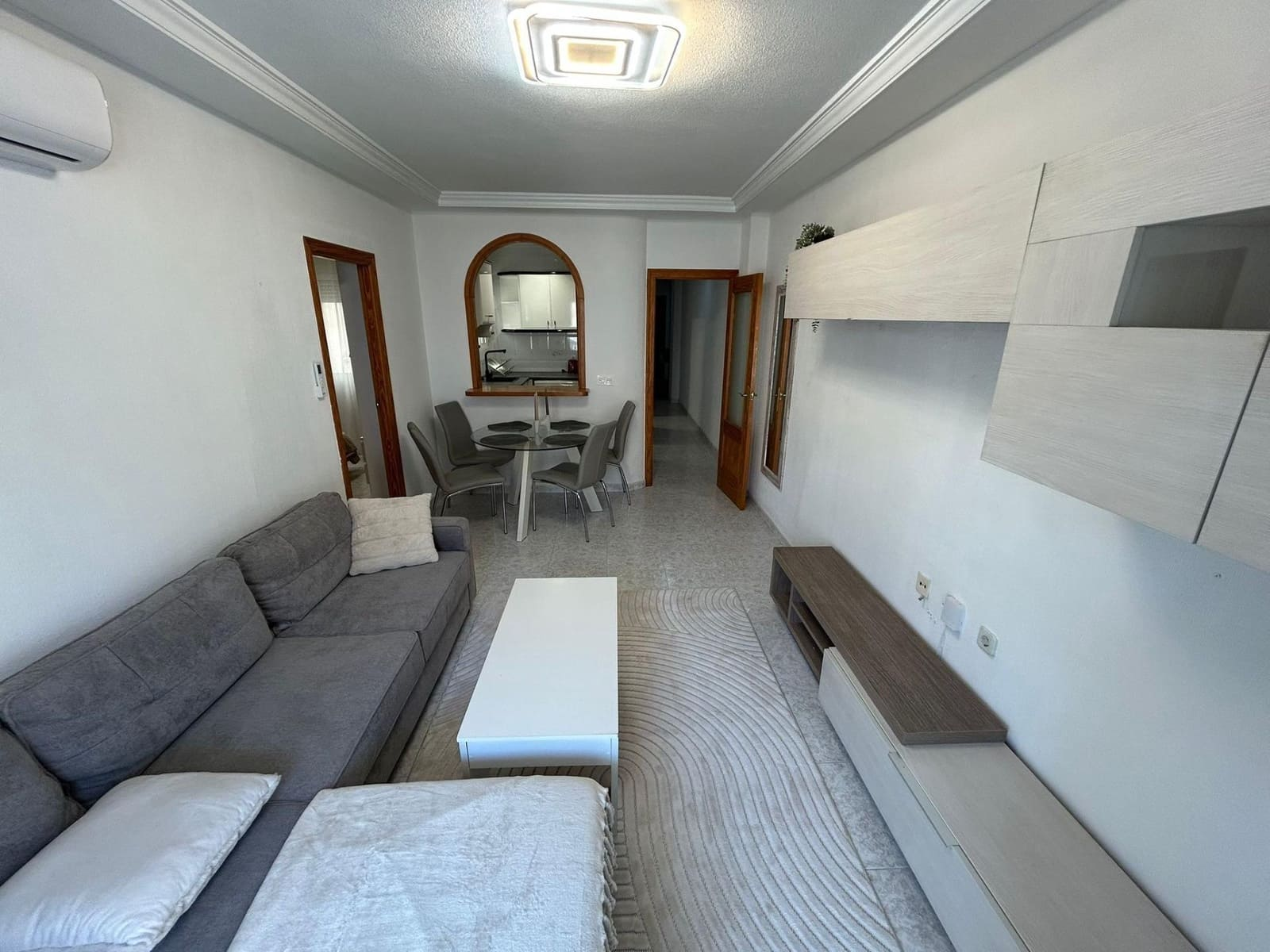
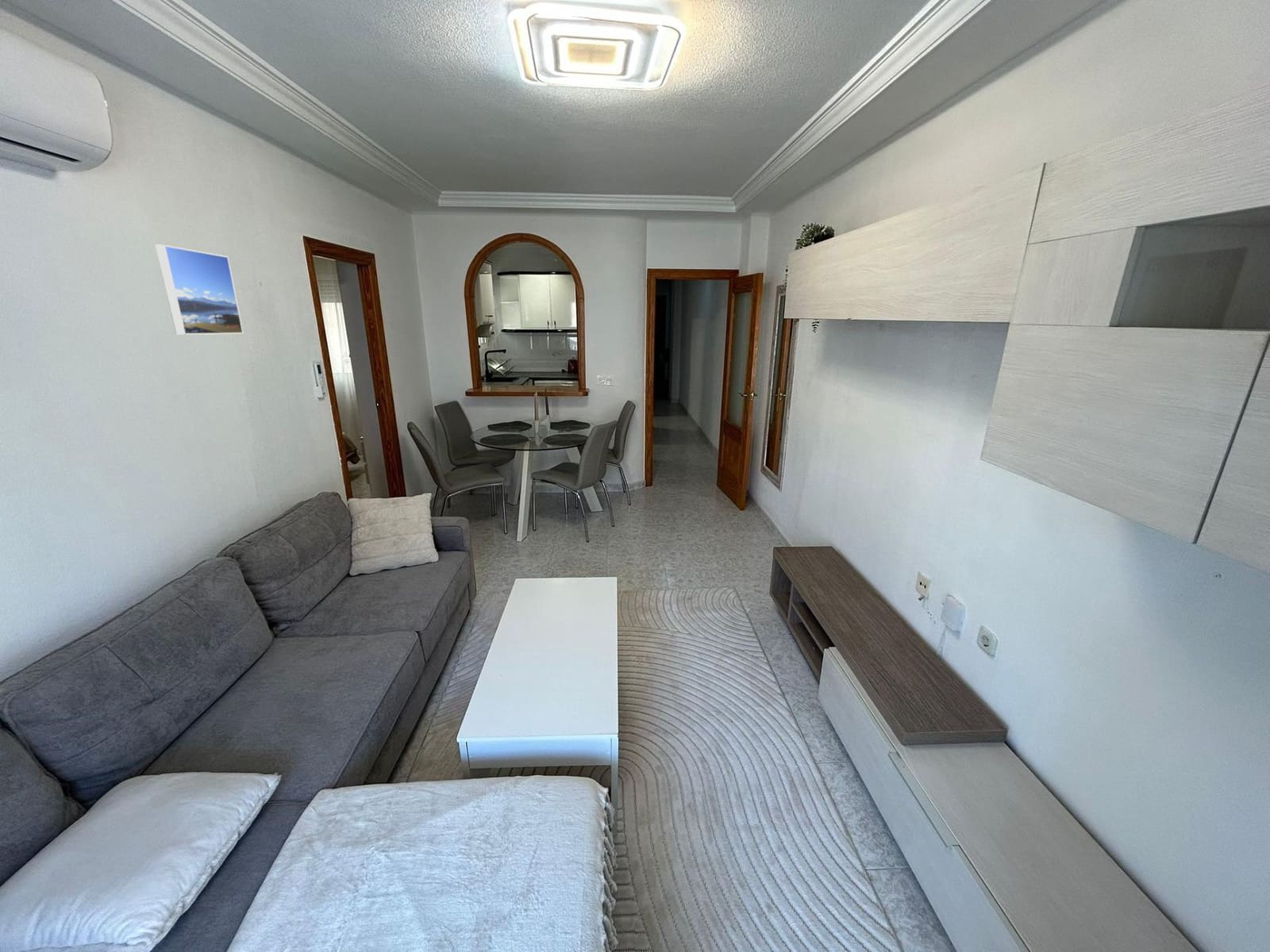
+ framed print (203, 293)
